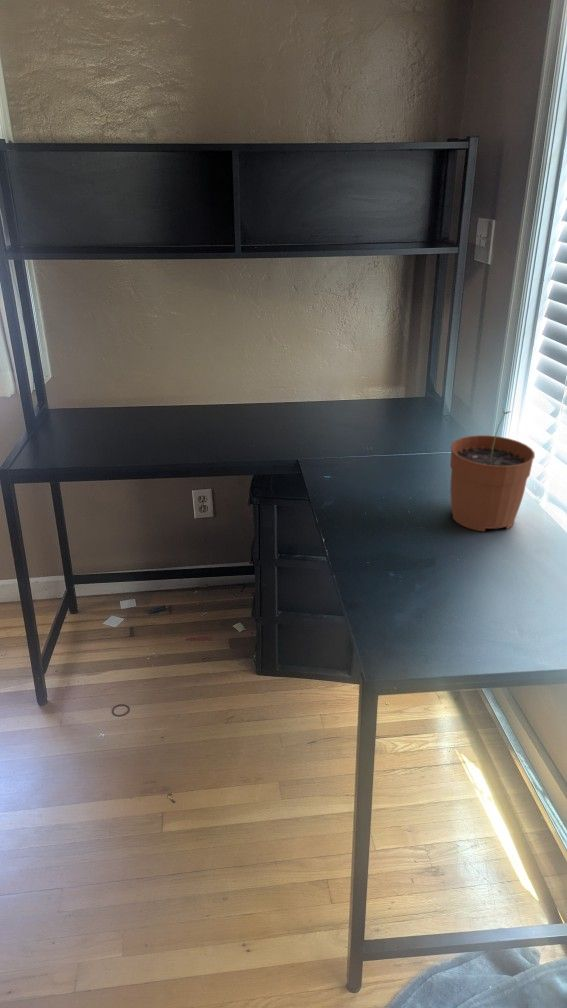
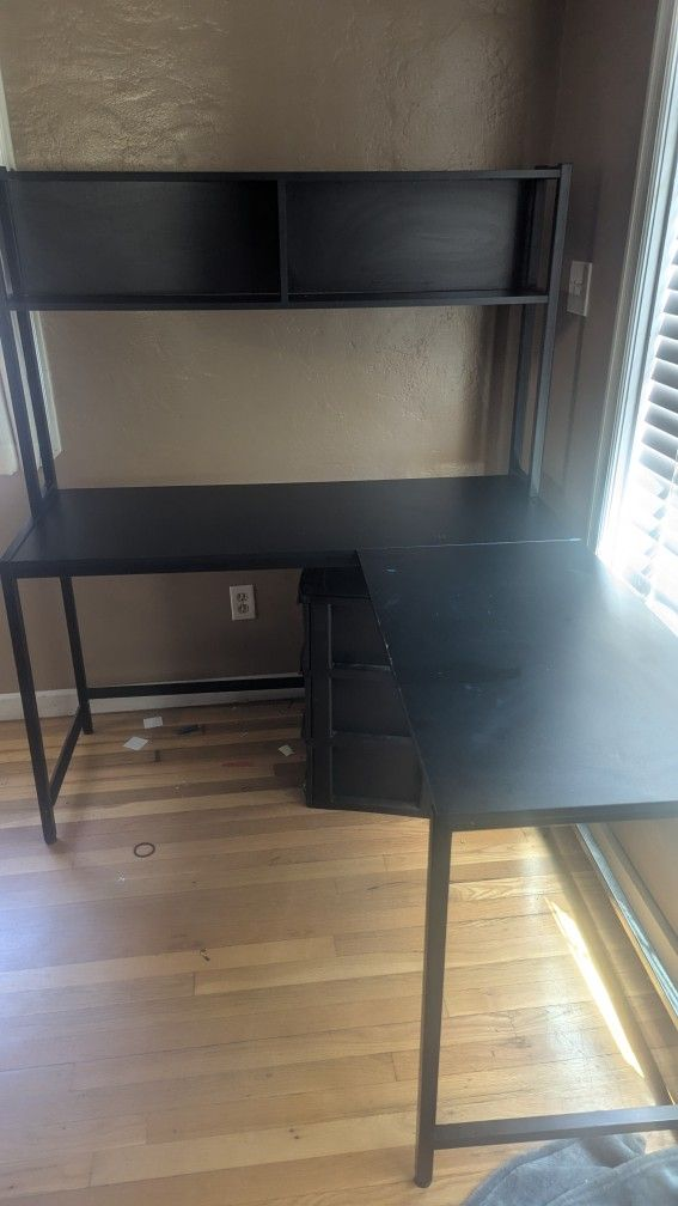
- plant pot (489, 467)
